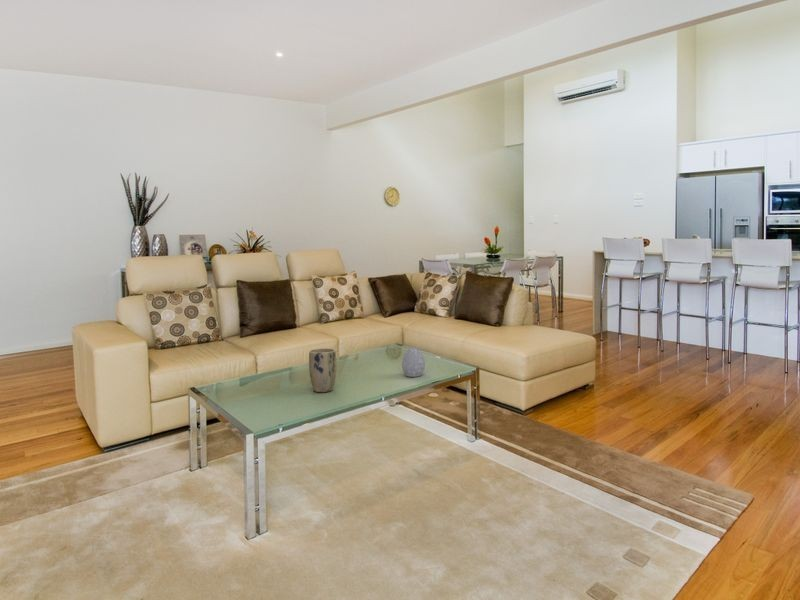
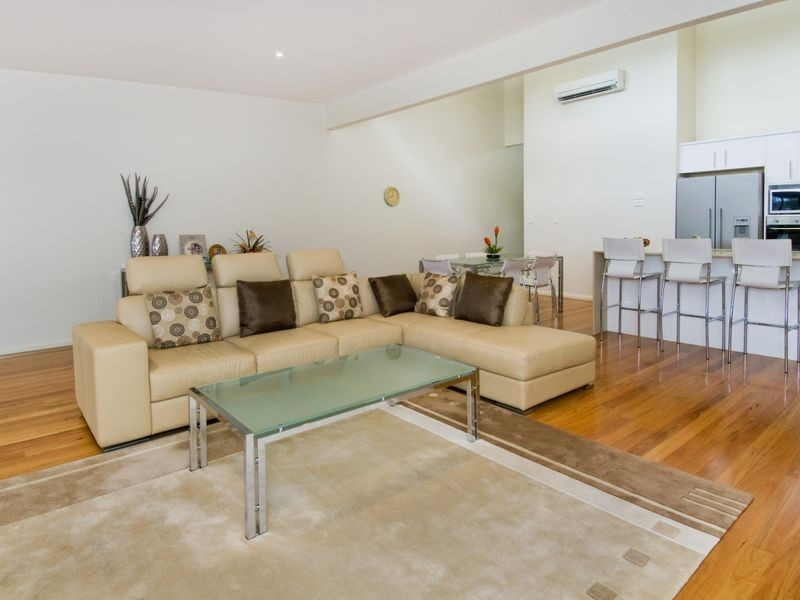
- decorative egg (413, 361)
- plant pot (322, 370)
